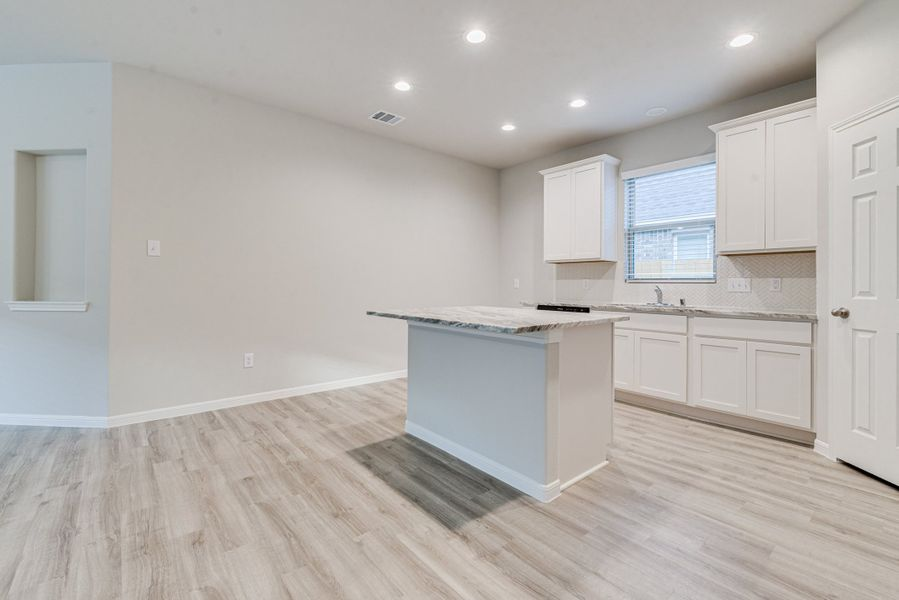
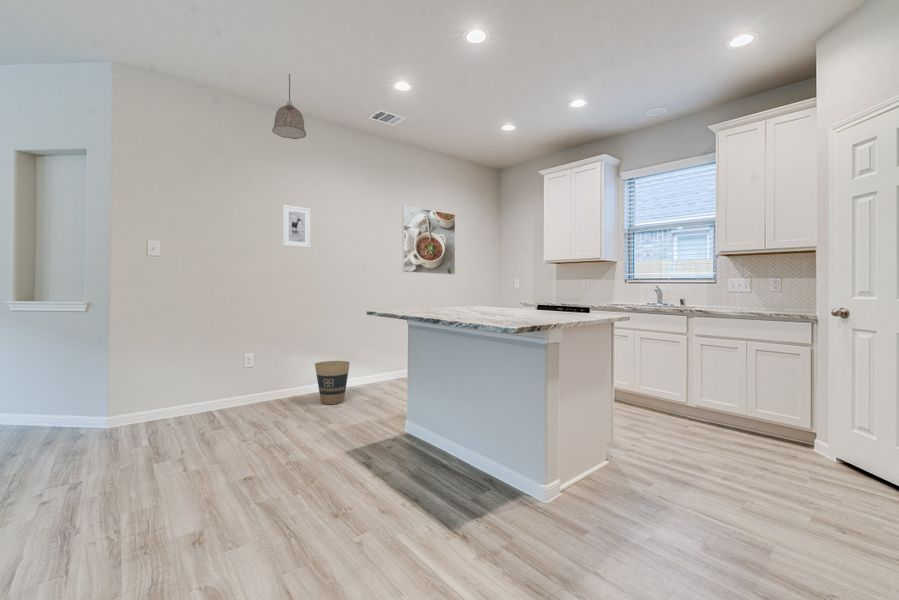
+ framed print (429, 241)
+ trash can (332, 382)
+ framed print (296, 226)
+ pendant lamp (289, 103)
